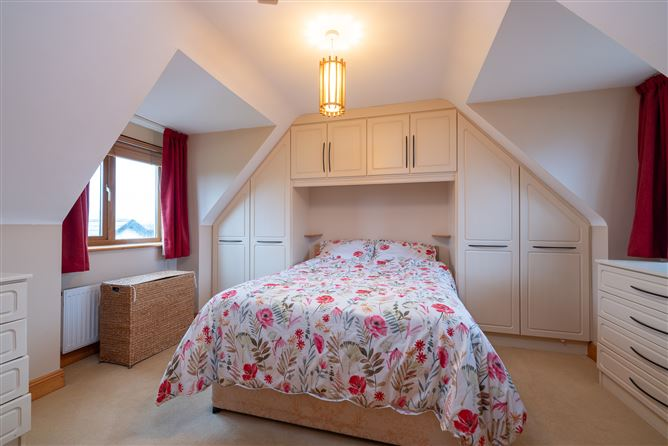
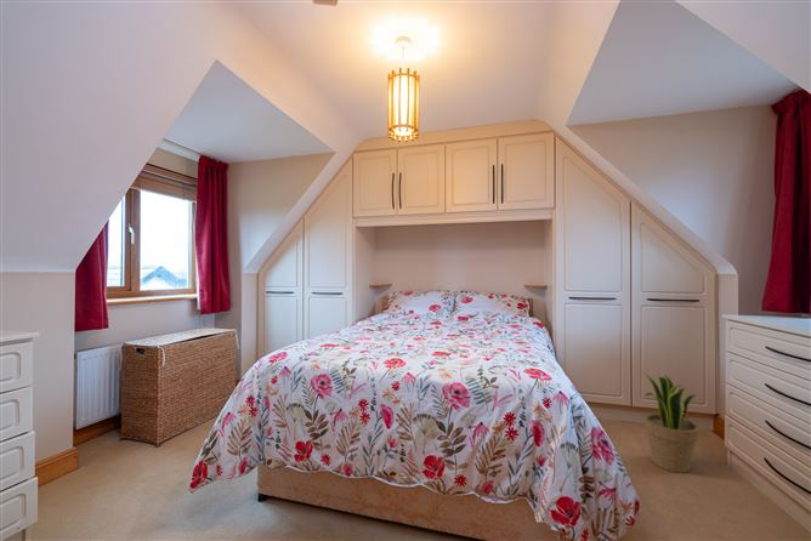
+ potted plant (665, 420)
